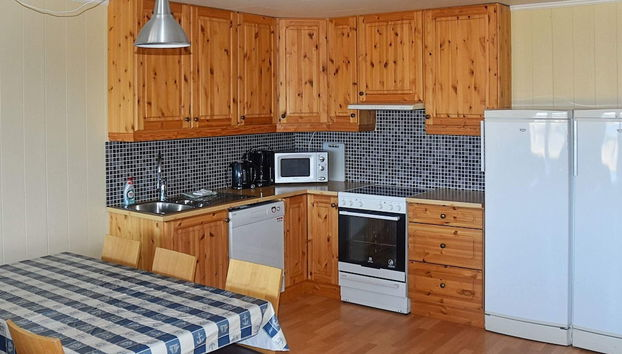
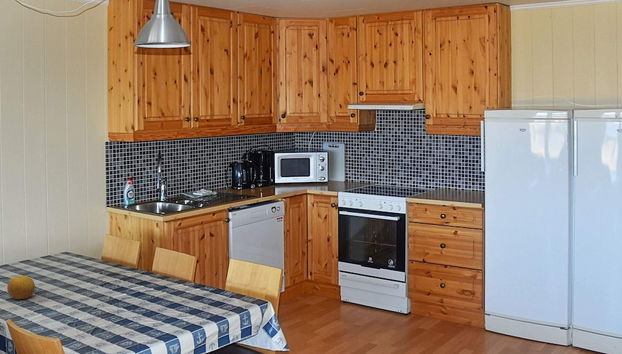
+ fruit (21, 287)
